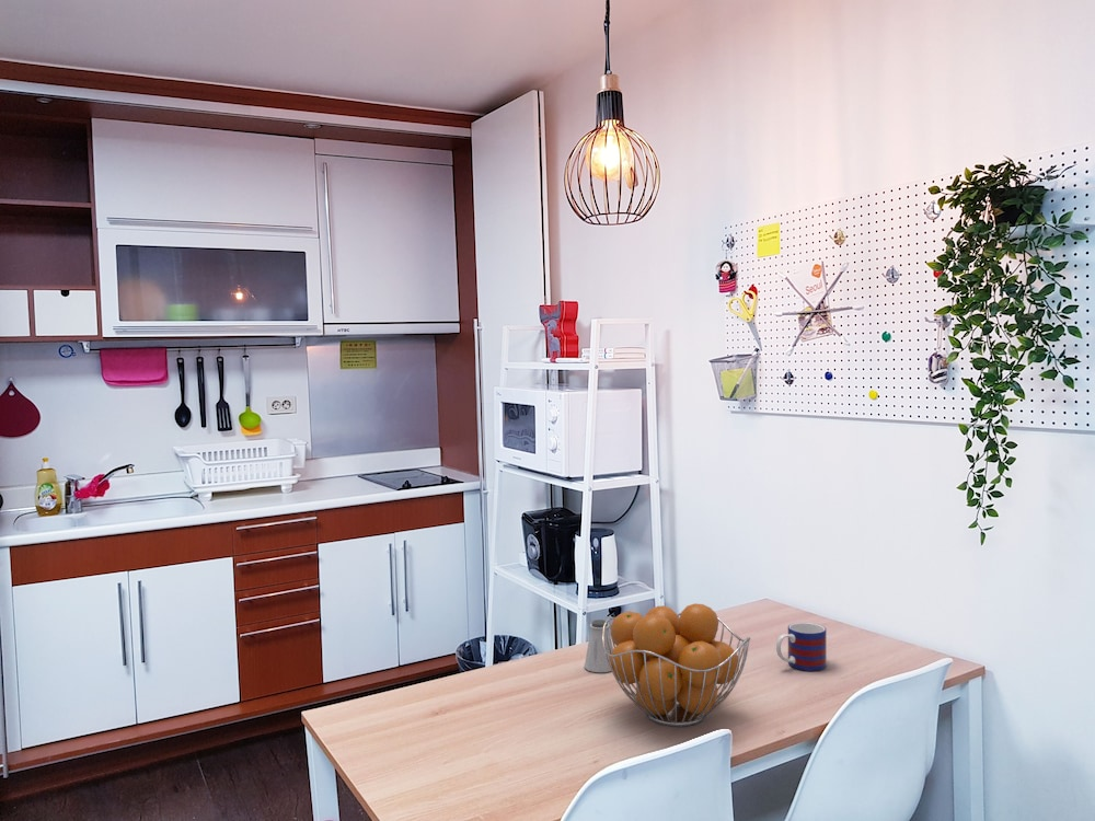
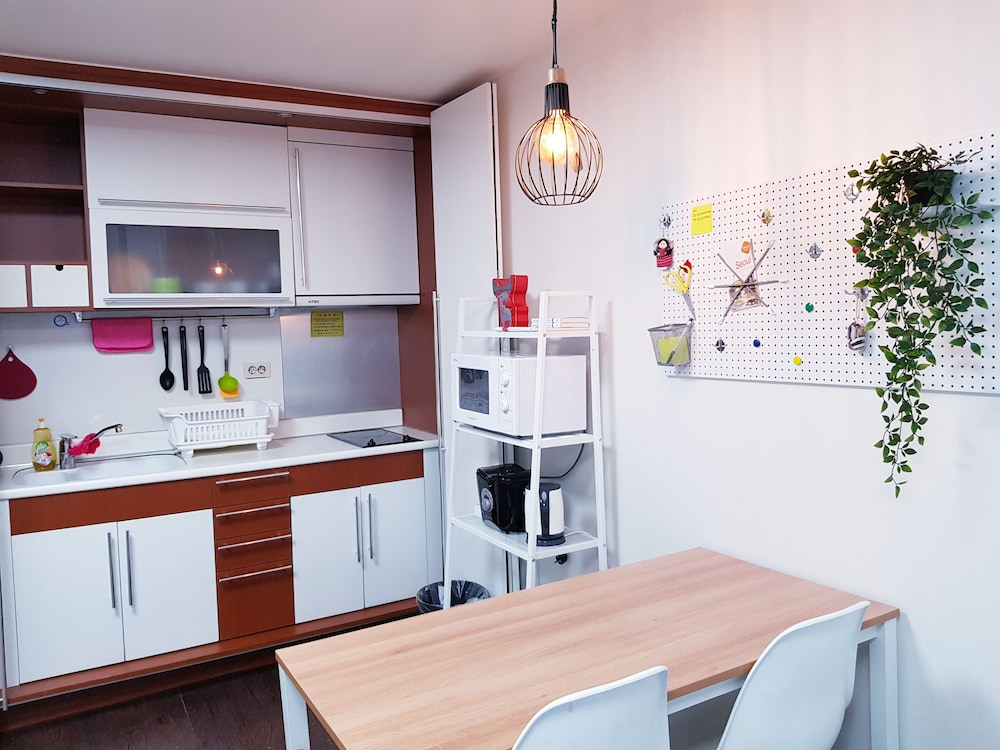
- fruit basket (675, 660)
- mug (799, 647)
- saltshaker (600, 644)
